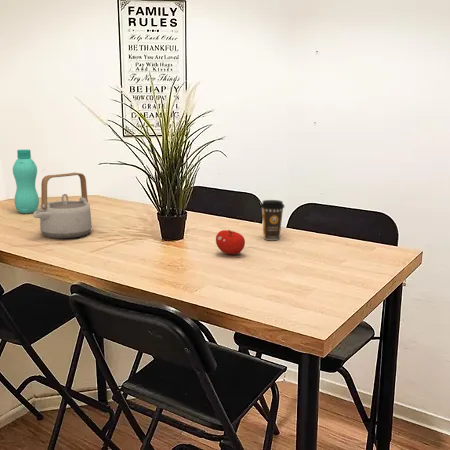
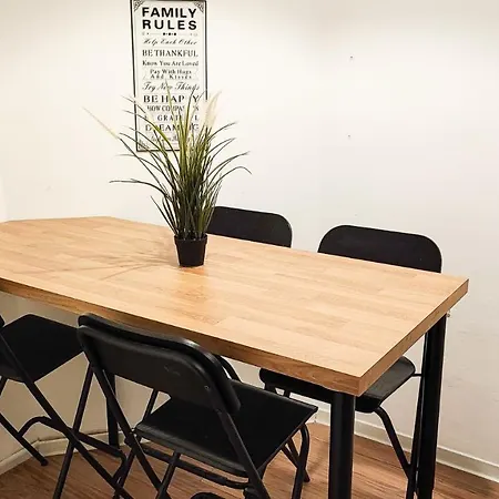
- coffee cup (272, 219)
- bottle (25, 181)
- fruit (230, 241)
- teapot (61, 204)
